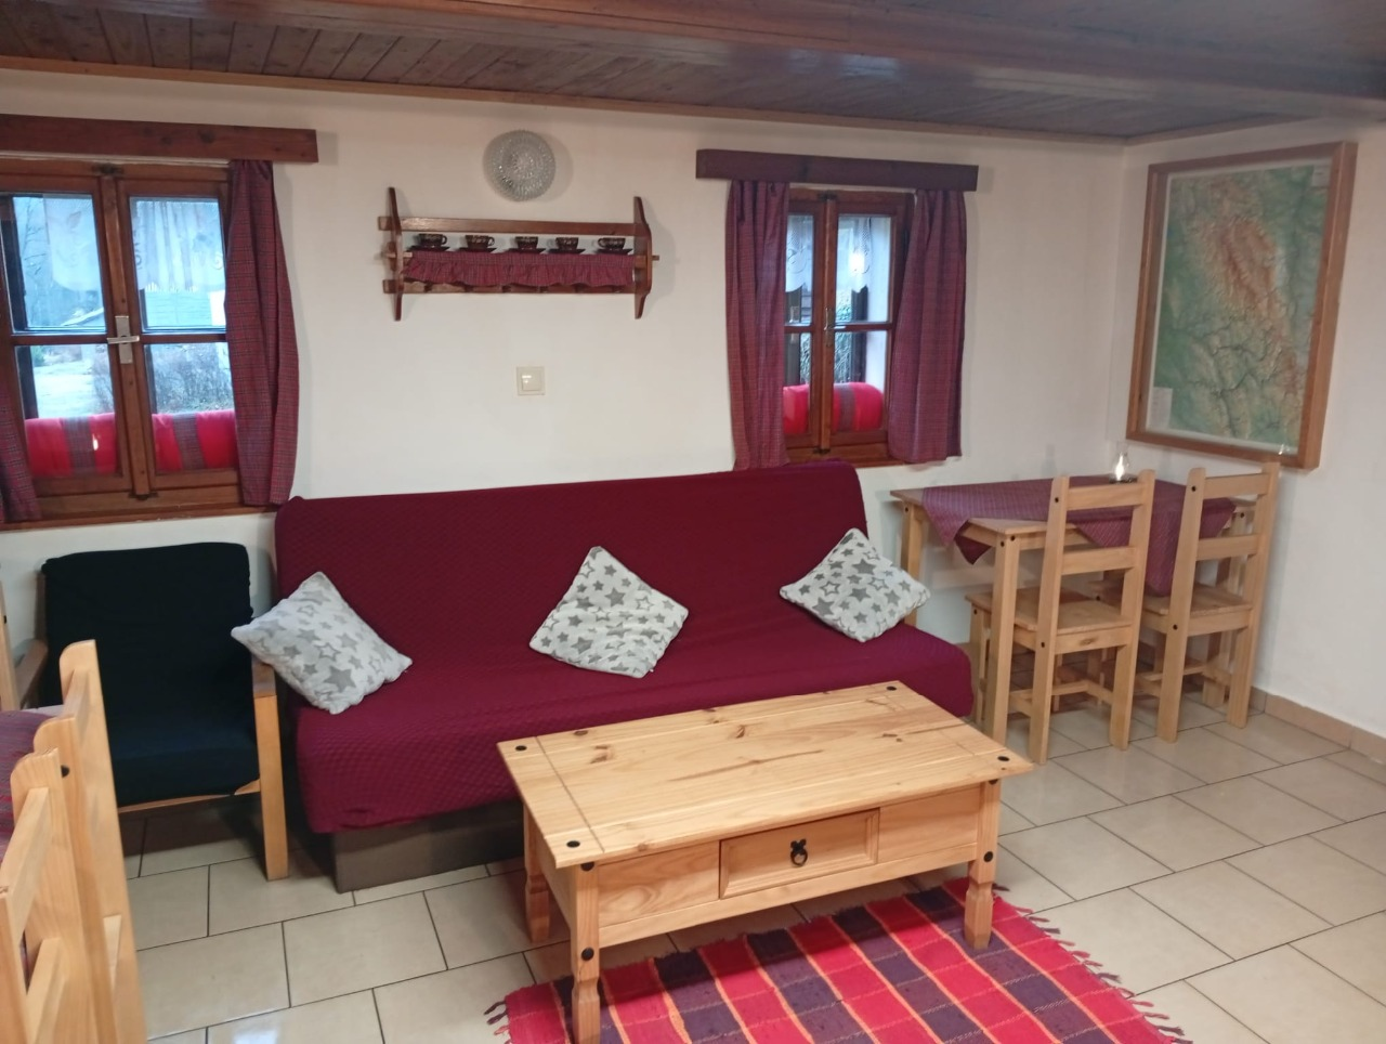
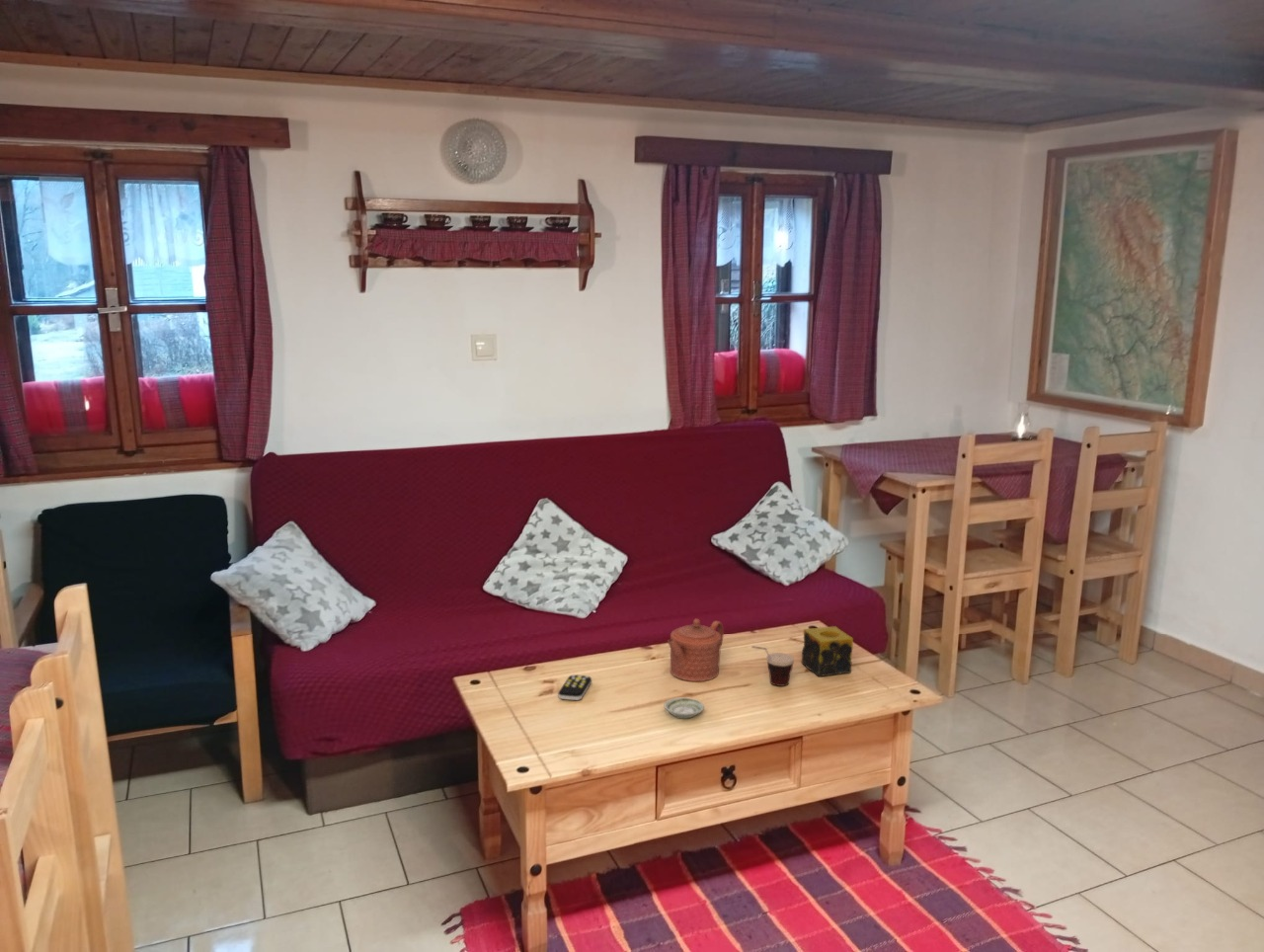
+ saucer (683, 709)
+ remote control (575, 686)
+ candle (827, 651)
+ teapot (694, 646)
+ cup (771, 664)
